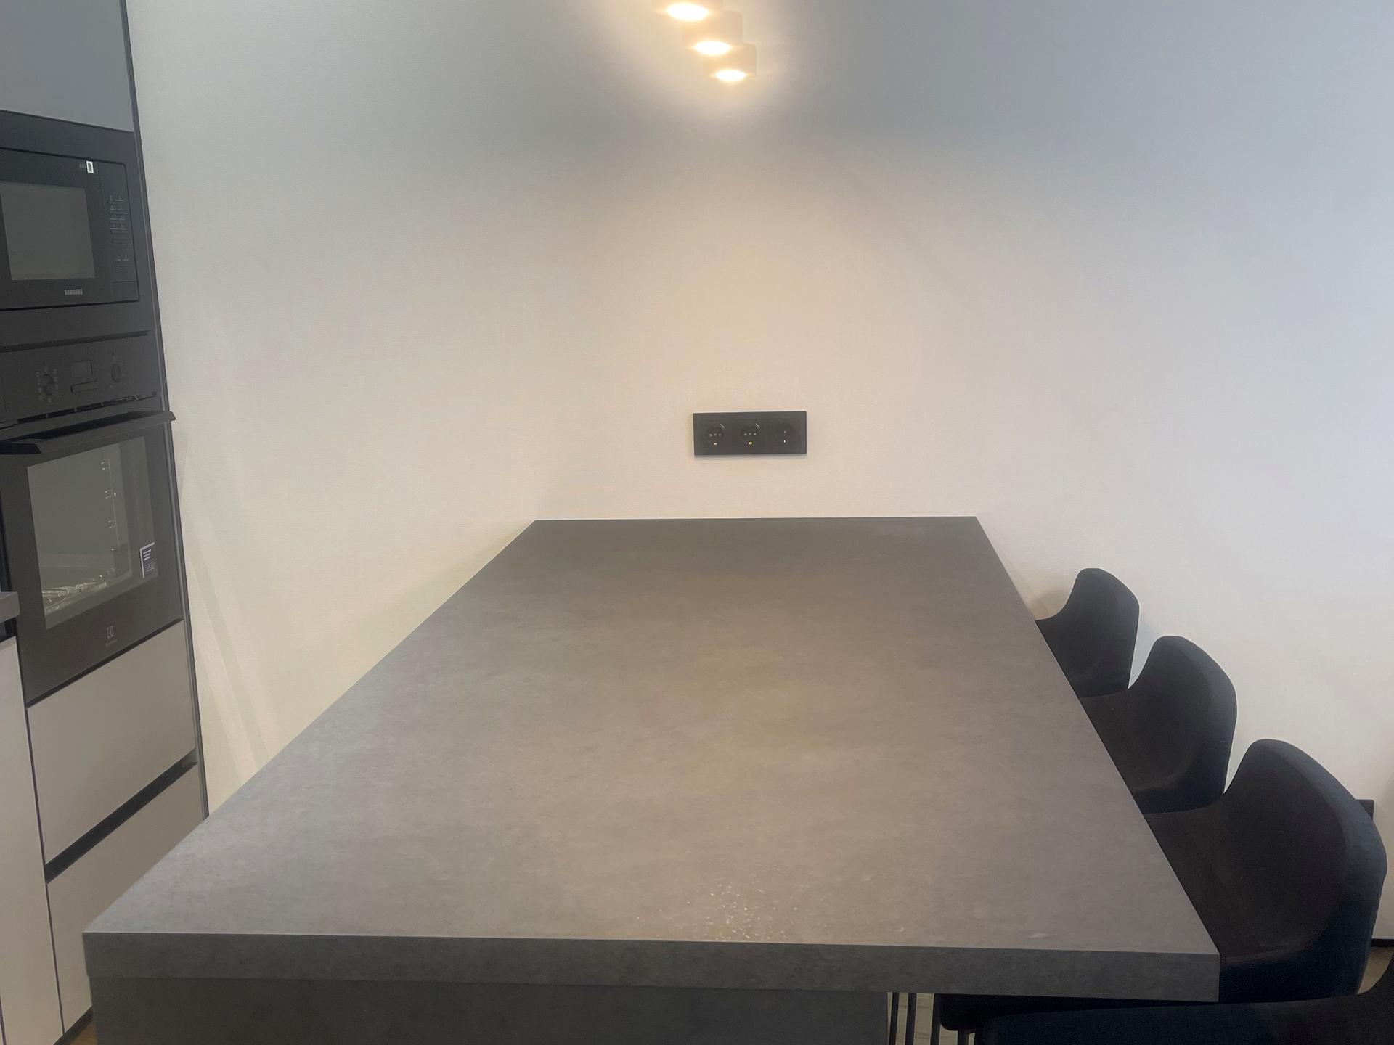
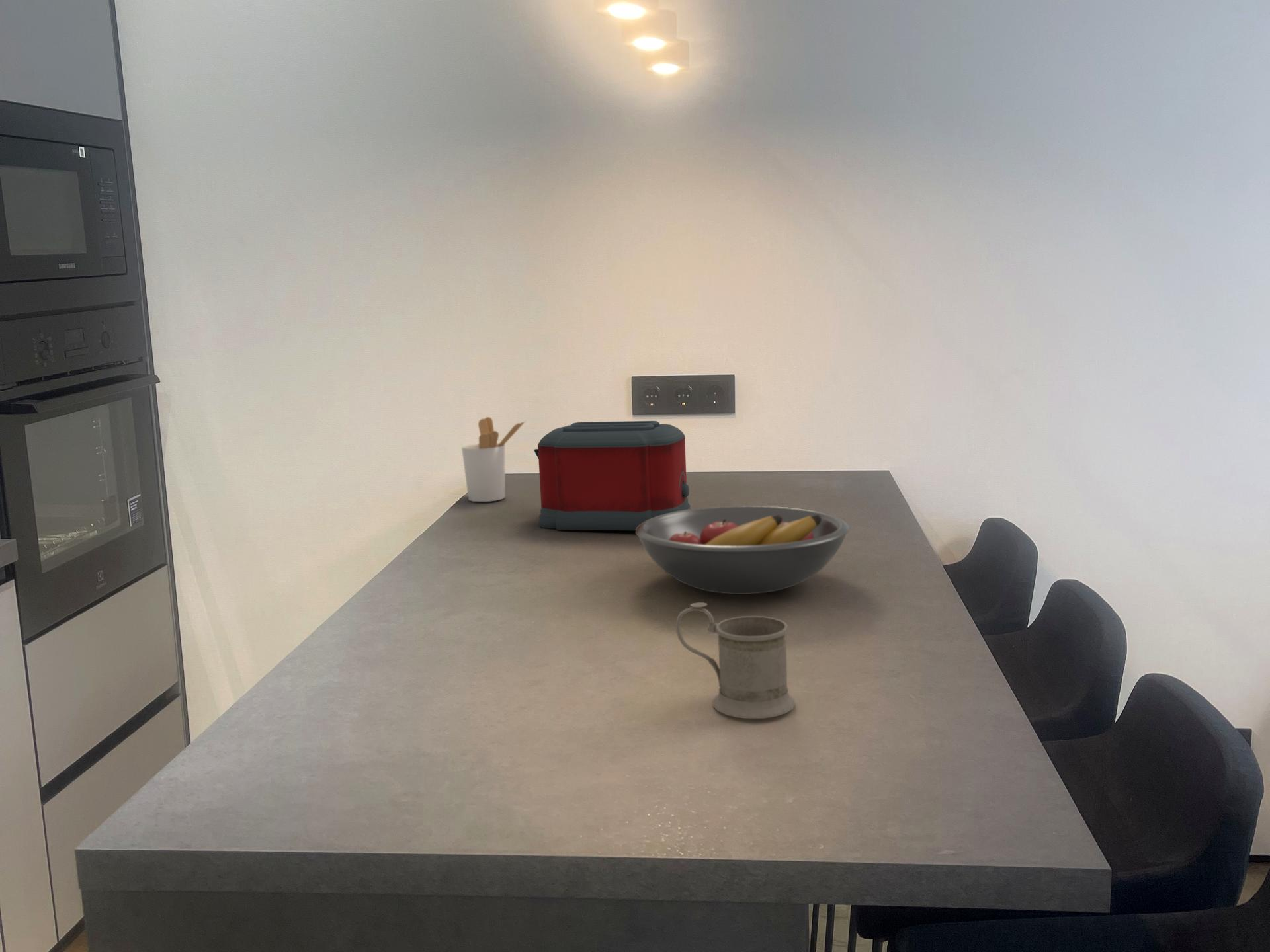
+ fruit bowl (741, 546)
+ toaster (611, 472)
+ utensil holder (495, 459)
+ mug (734, 654)
